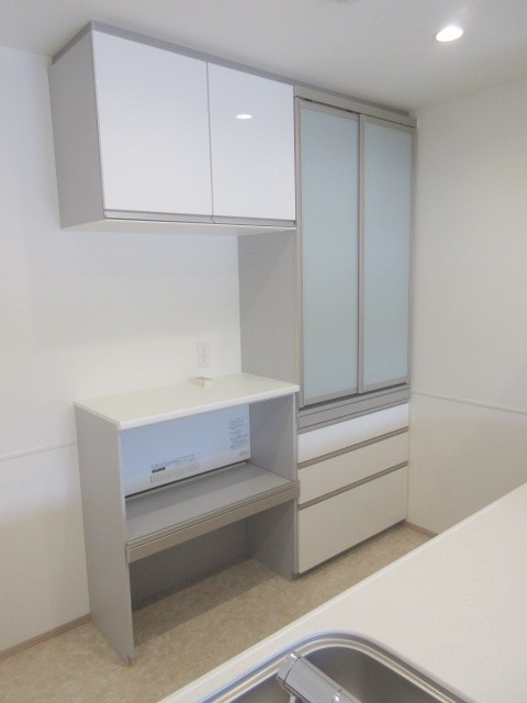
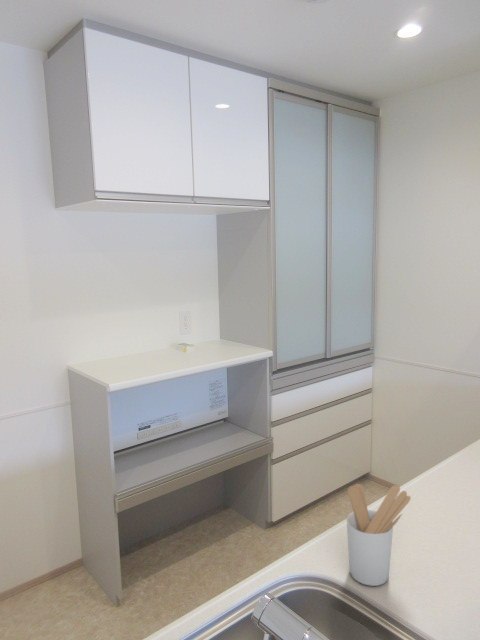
+ utensil holder (379, 531)
